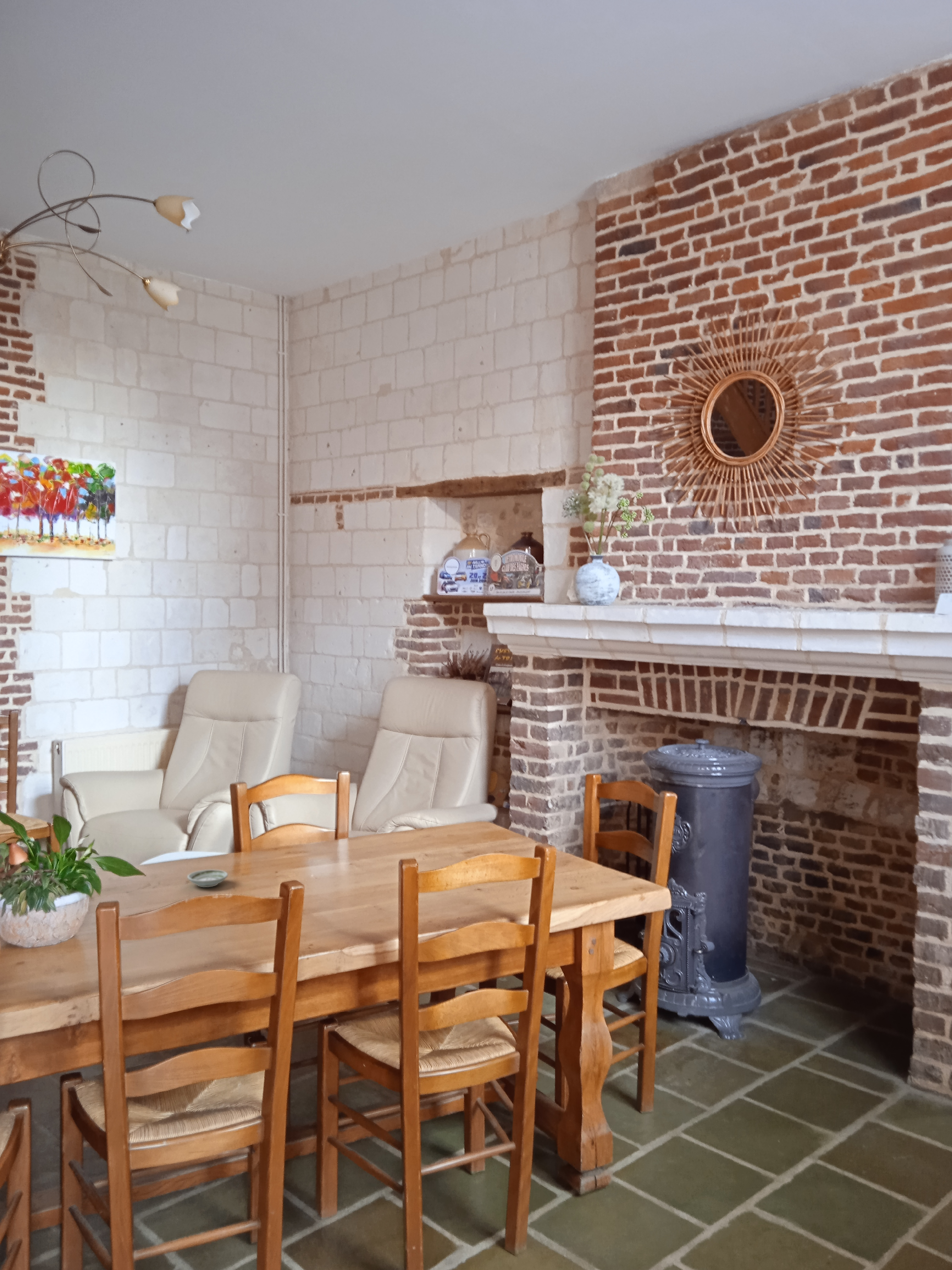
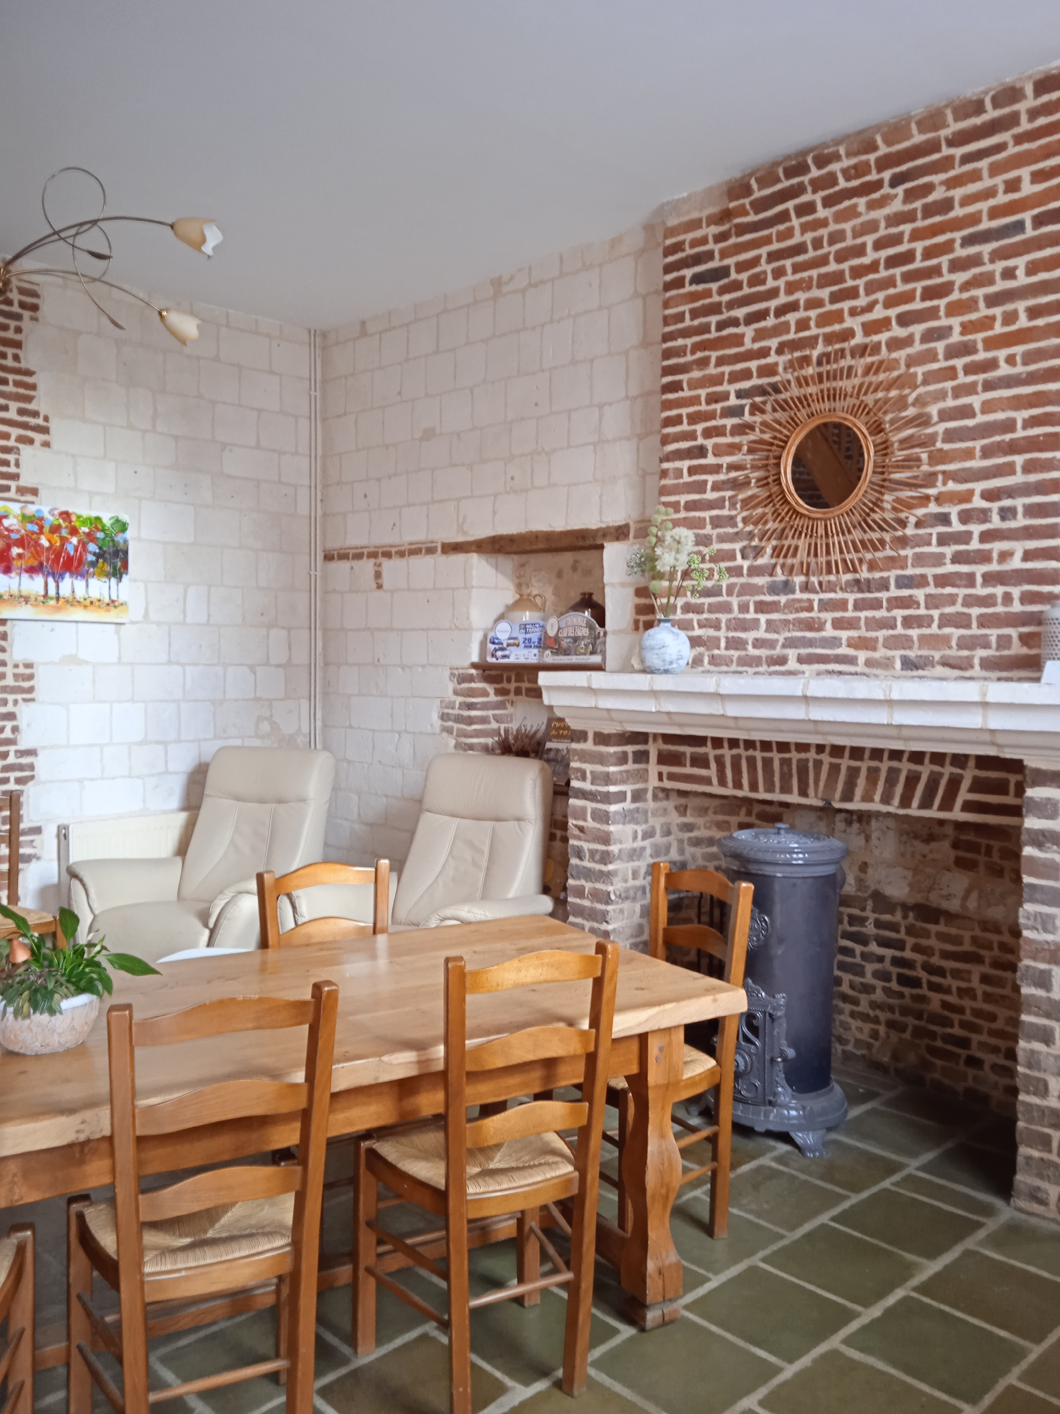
- saucer (208, 879)
